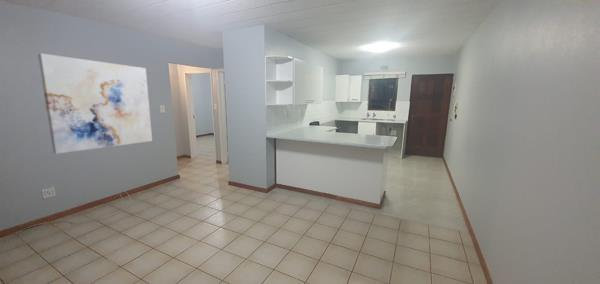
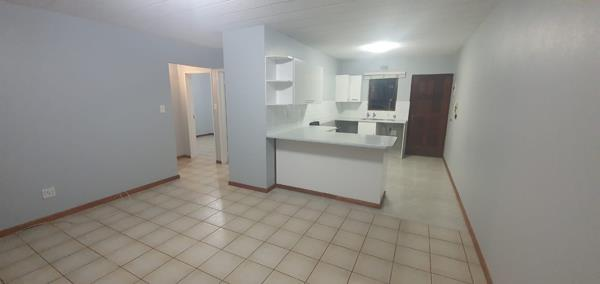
- wall art (105, 105)
